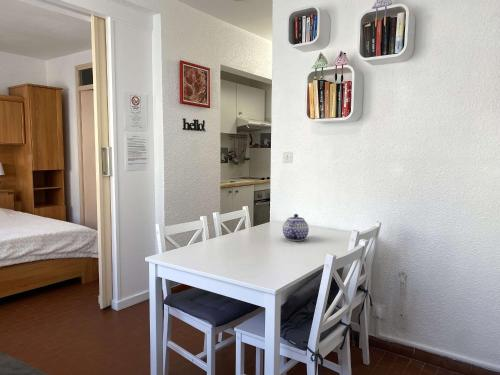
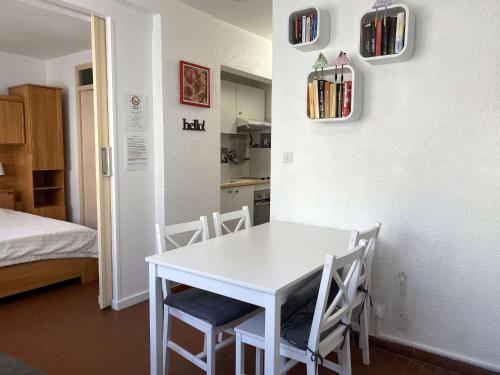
- teapot (295, 226)
